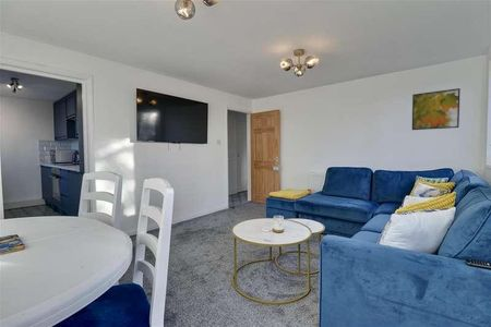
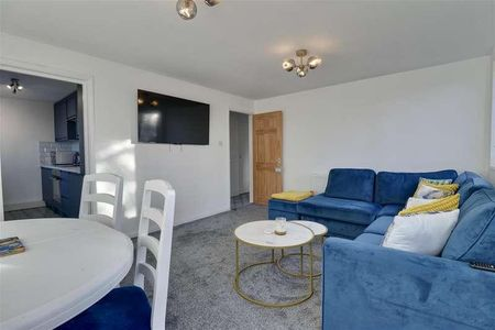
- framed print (434, 110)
